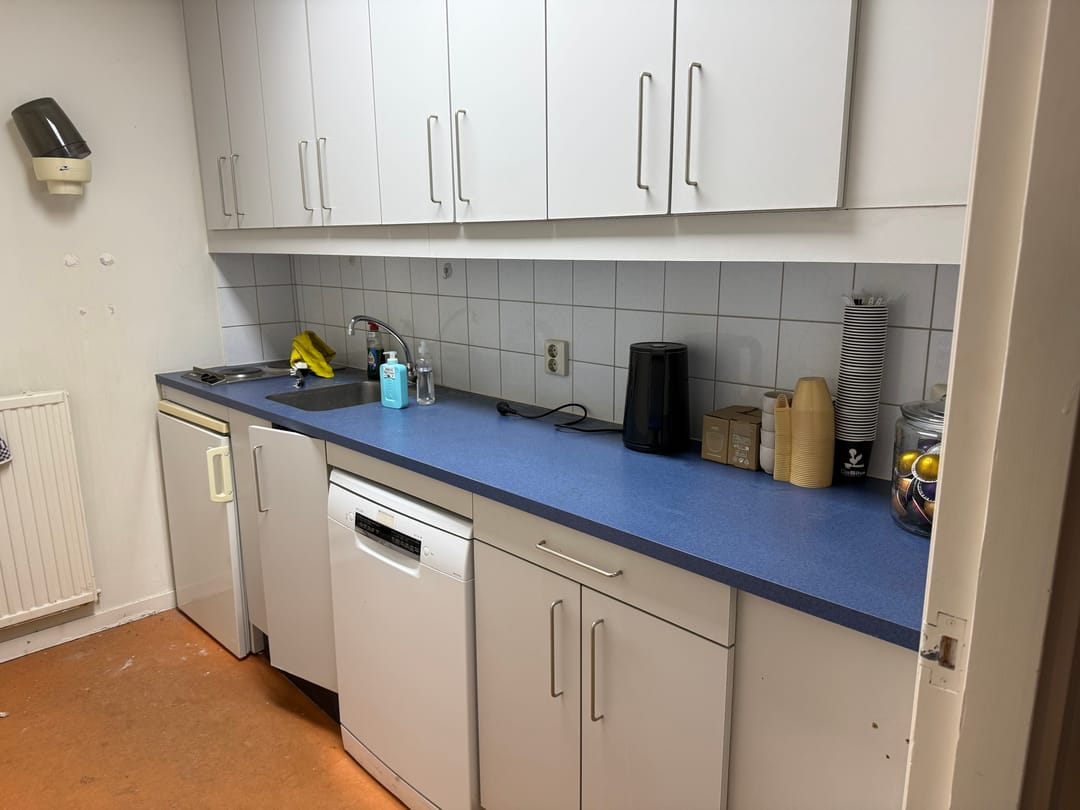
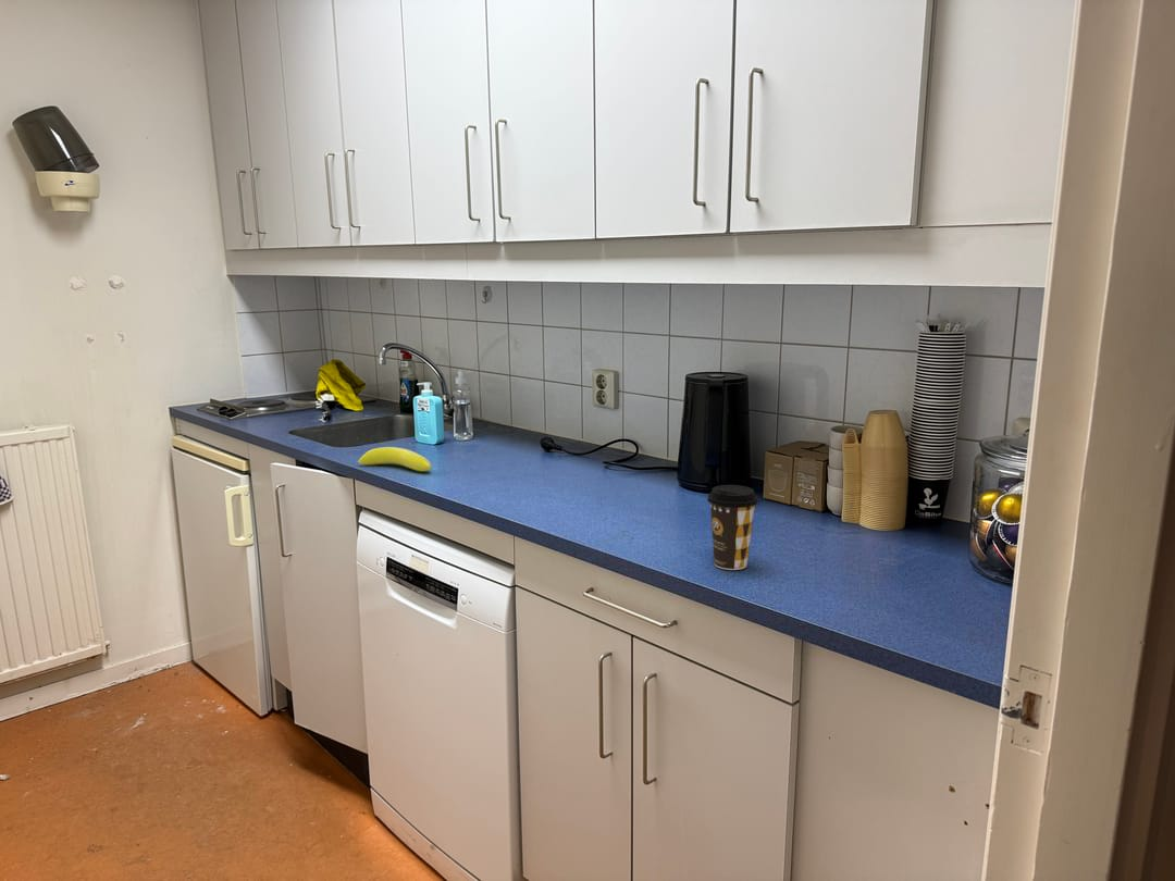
+ banana (396, 459)
+ coffee cup (731, 528)
